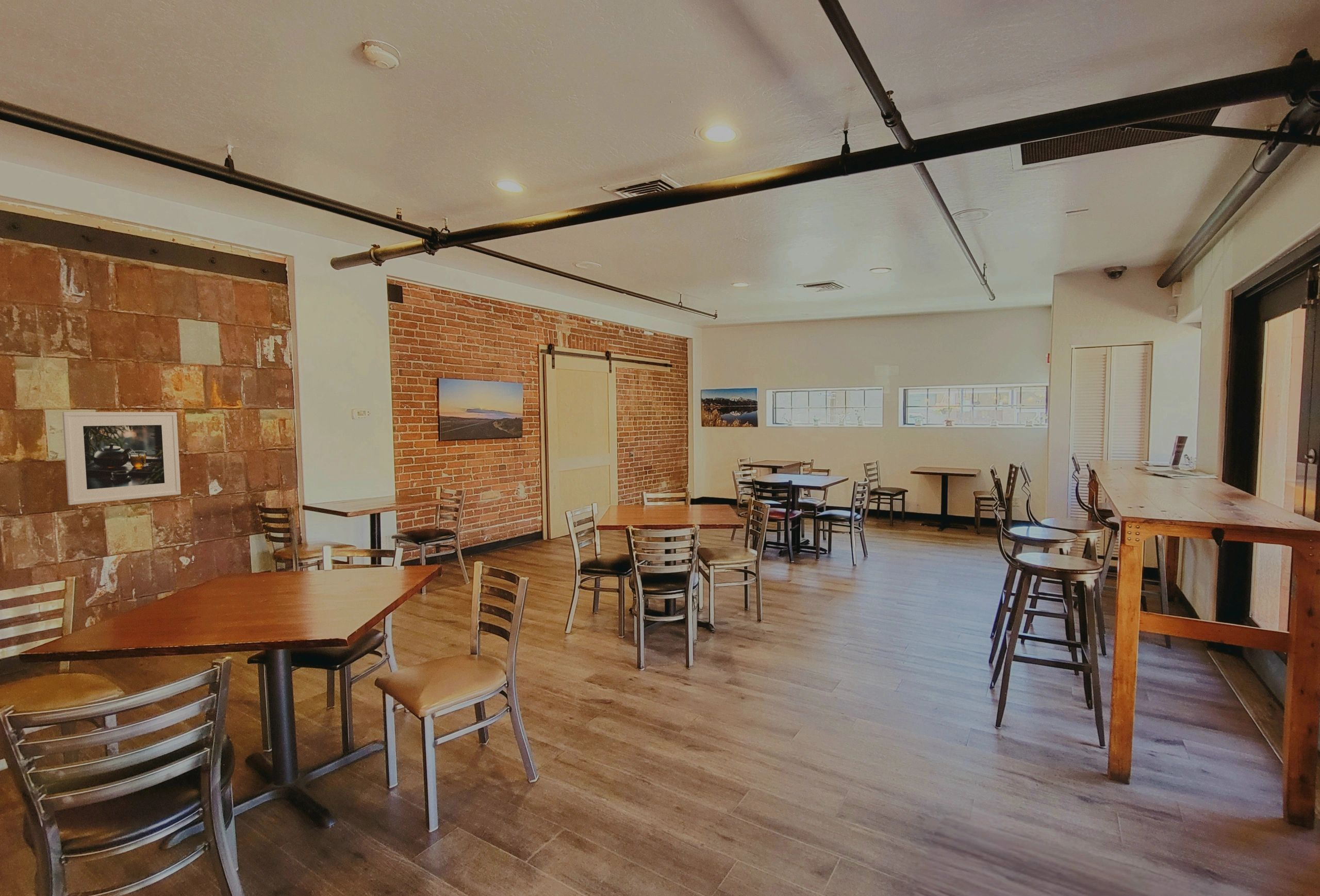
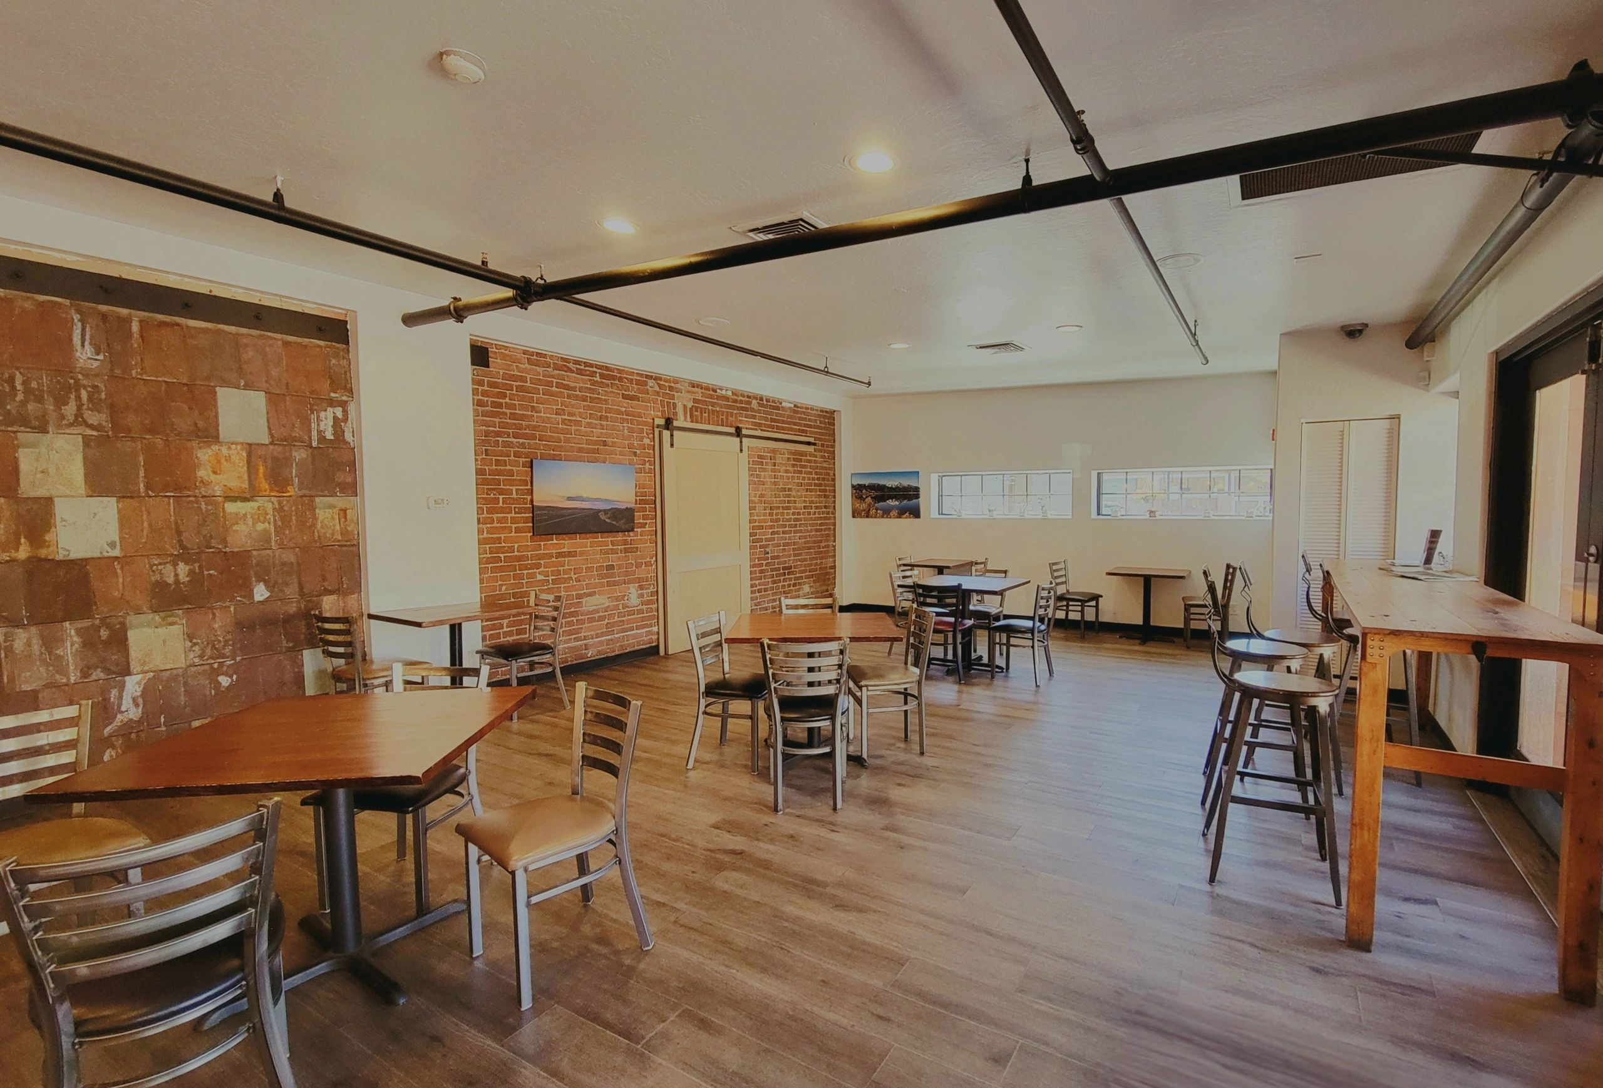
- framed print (125, 456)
